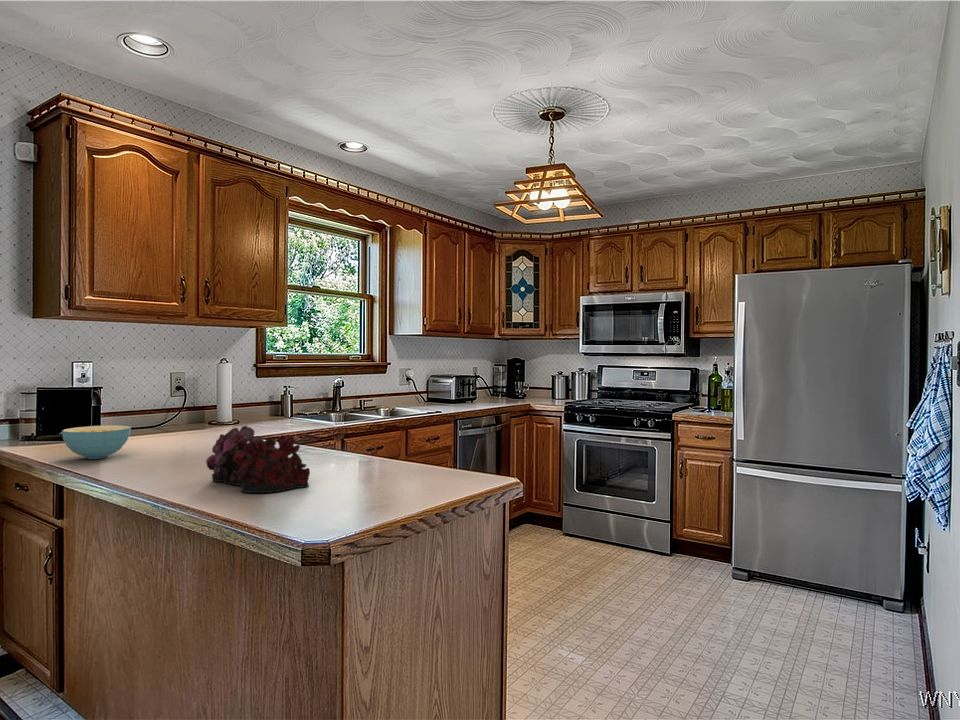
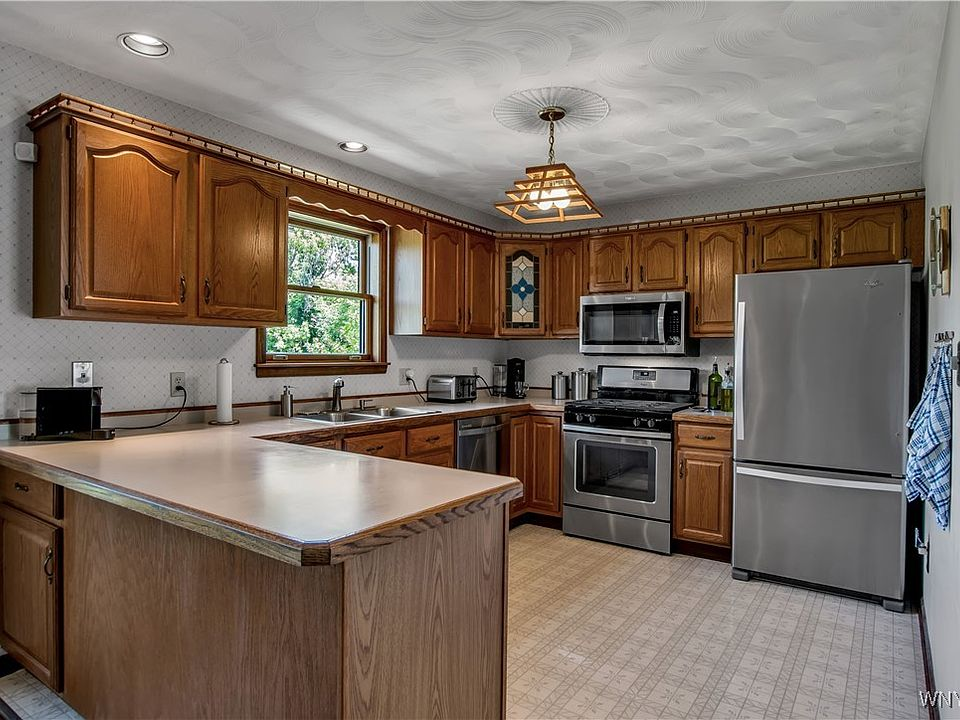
- cereal bowl (97, 443)
- flower arrangement (252, 455)
